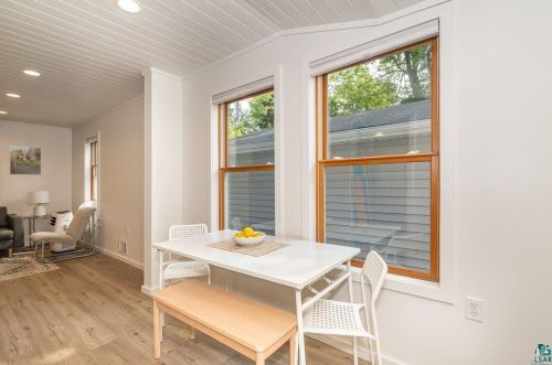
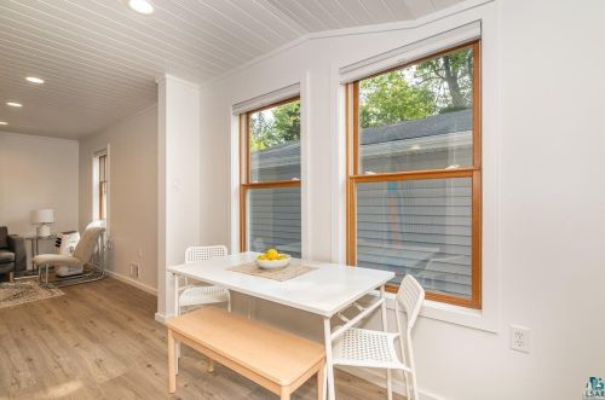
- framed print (25, 160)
